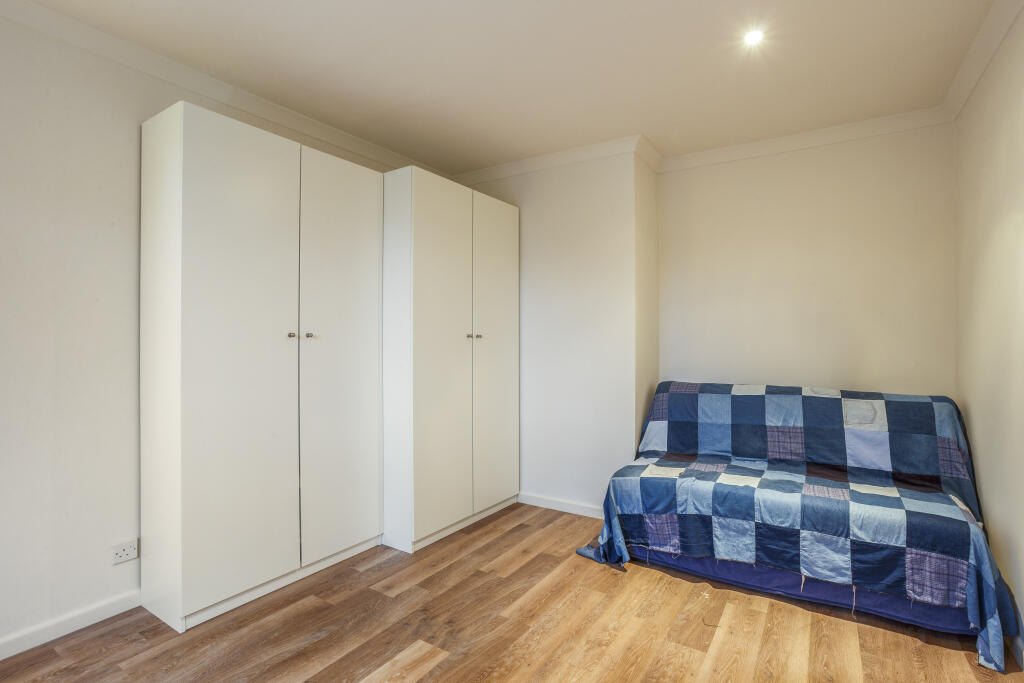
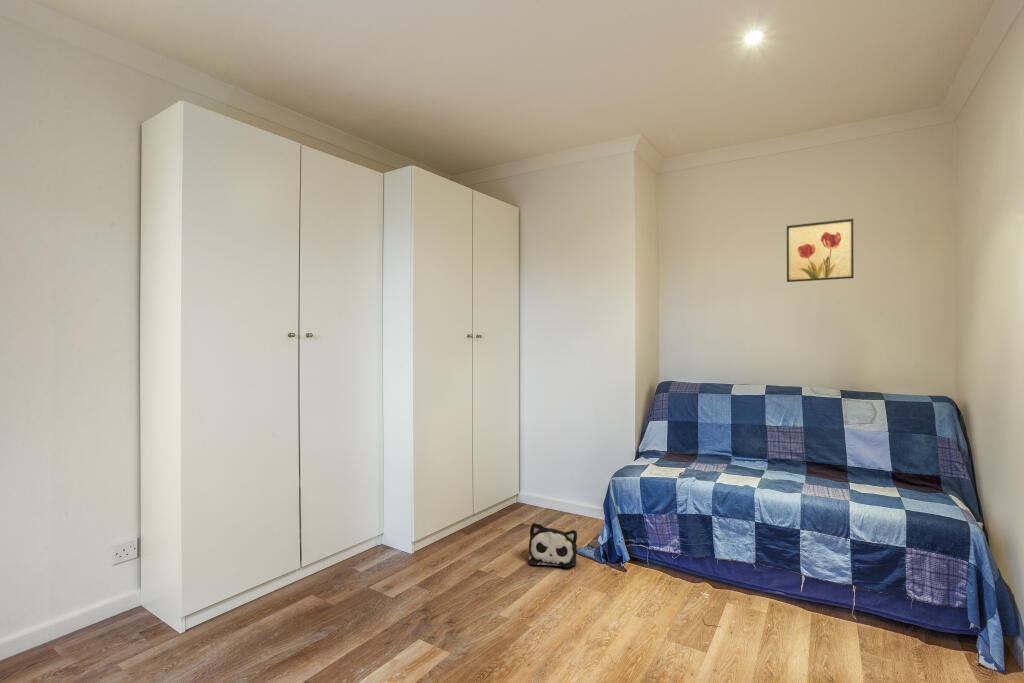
+ plush toy (552, 537)
+ wall art (819, 251)
